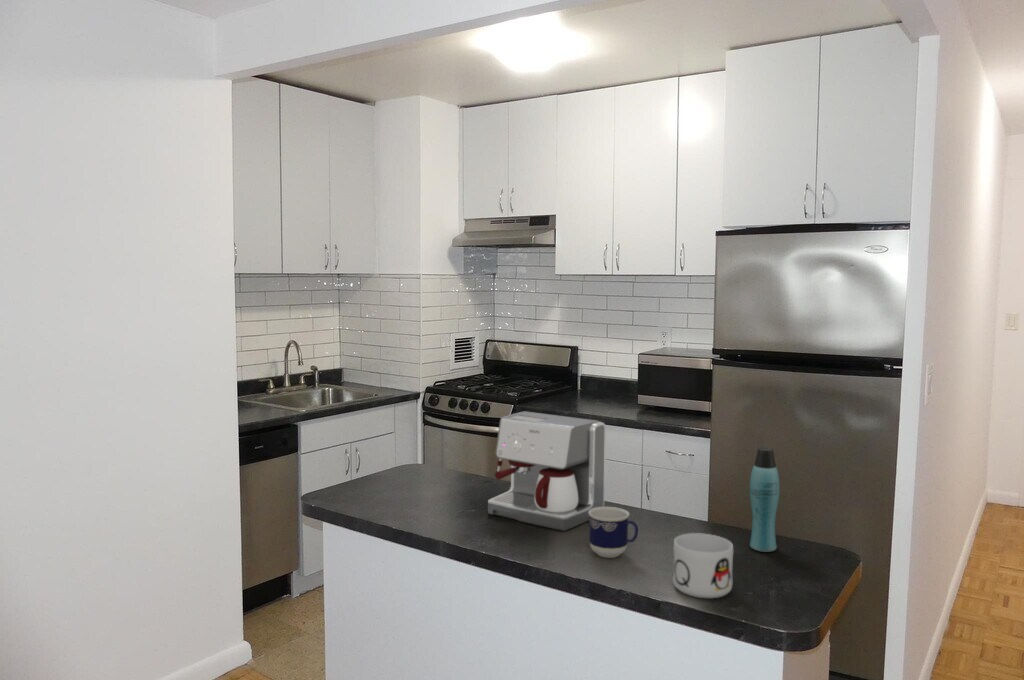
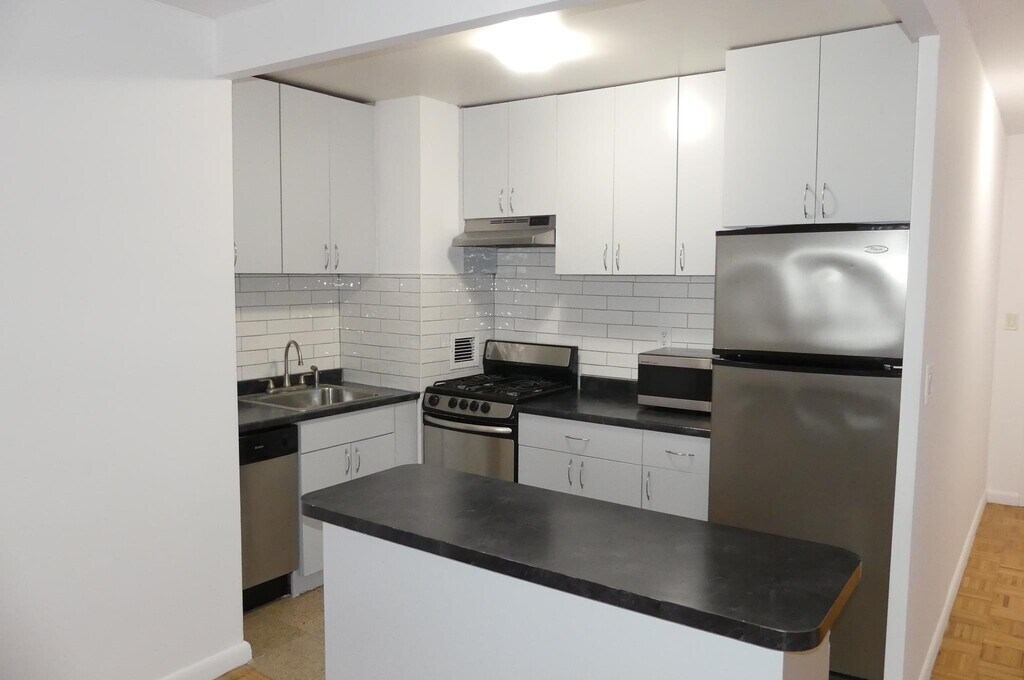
- mug (706, 562)
- bottle (764, 498)
- coffee maker (546, 466)
- cup (613, 534)
